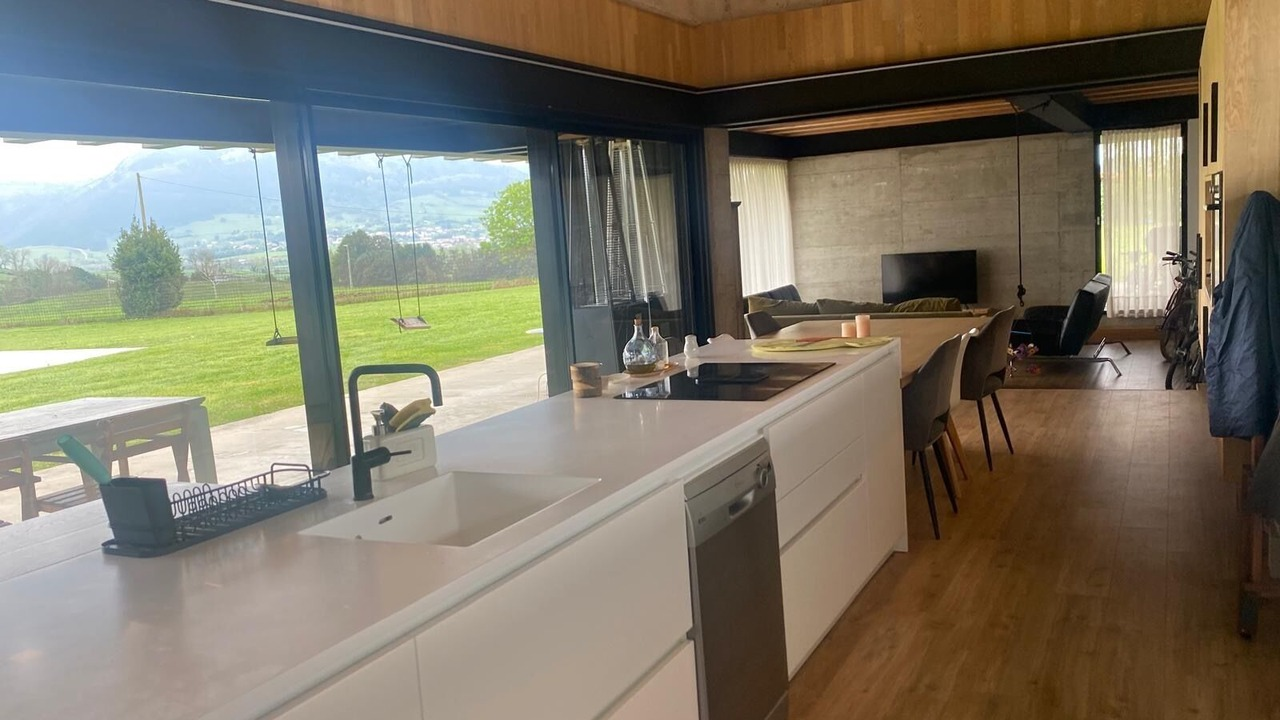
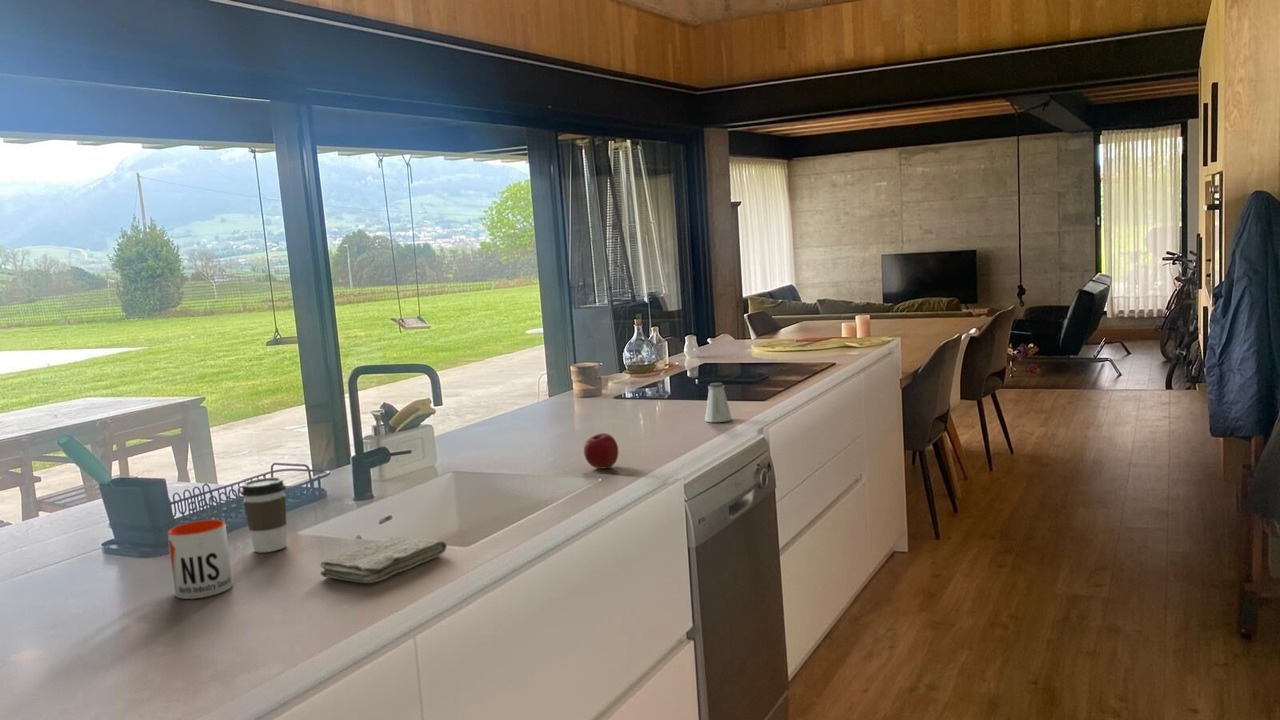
+ coffee cup (266, 514)
+ apple (601, 451)
+ saltshaker (717, 401)
+ washcloth (383, 556)
+ mug (193, 557)
